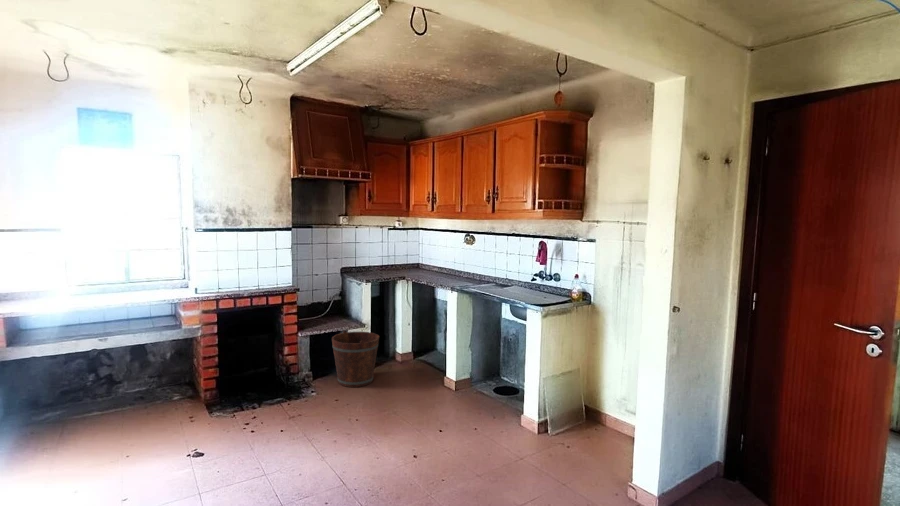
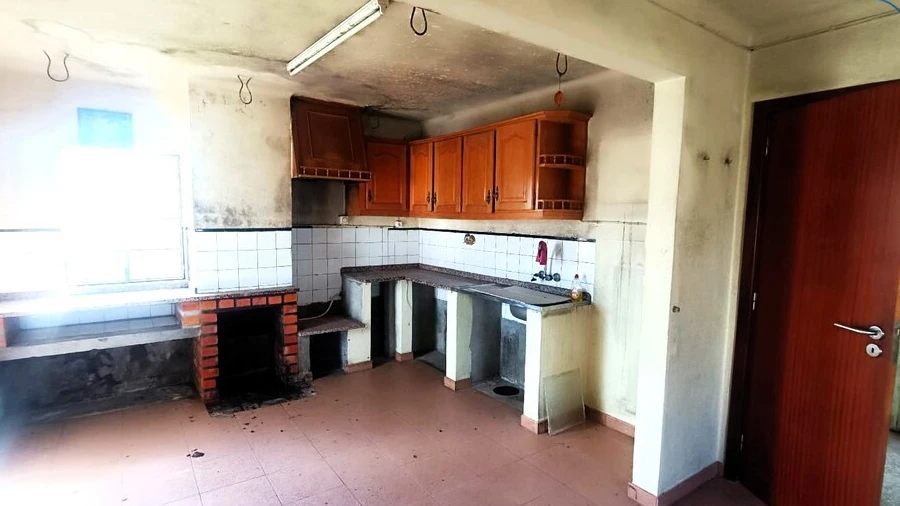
- bucket (355, 358)
